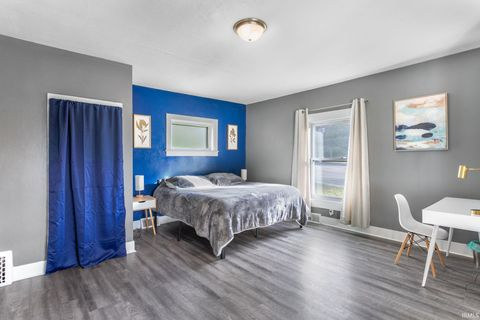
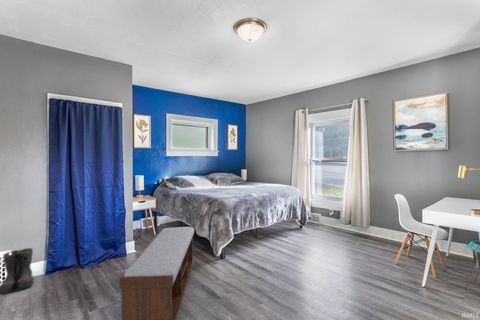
+ boots (17, 269)
+ bench (167, 267)
